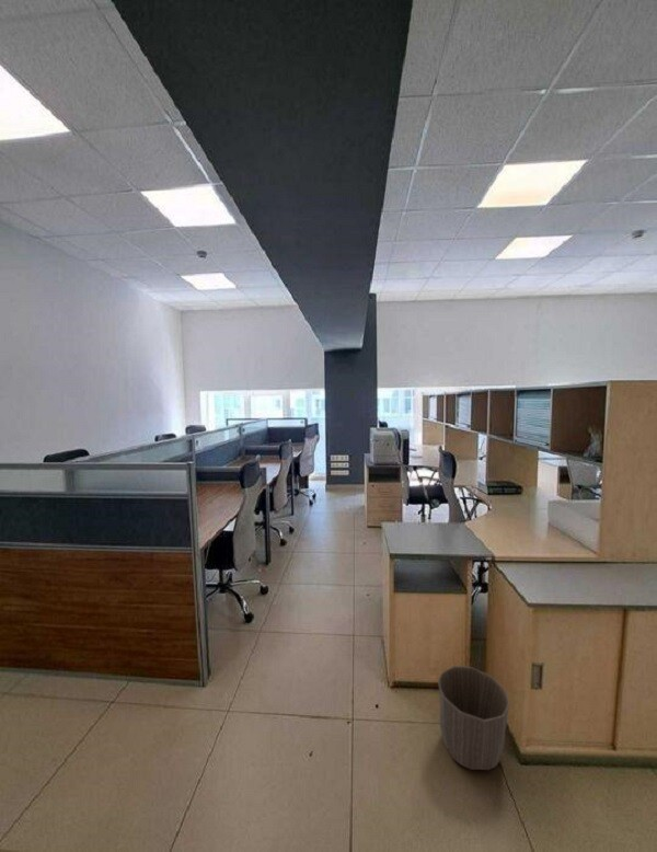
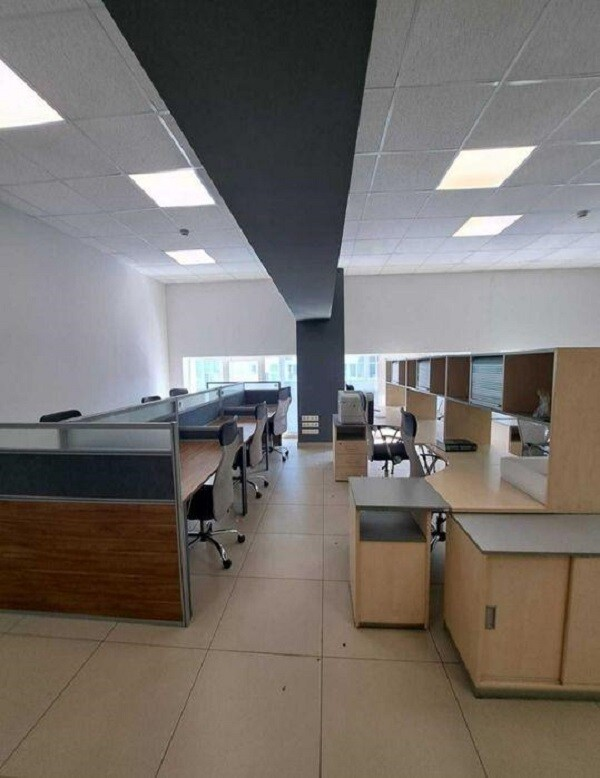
- waste basket (471, 718)
